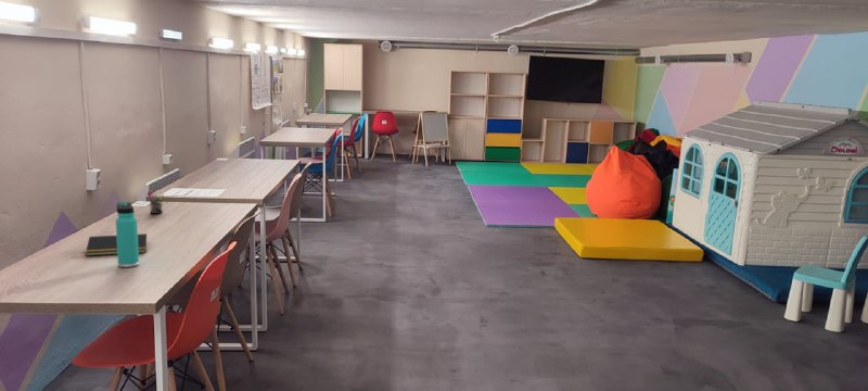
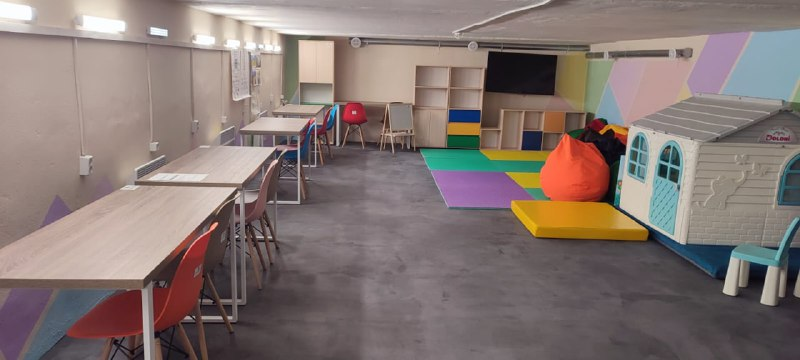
- notepad (116, 244)
- thermos bottle (127, 234)
- pen holder (155, 201)
